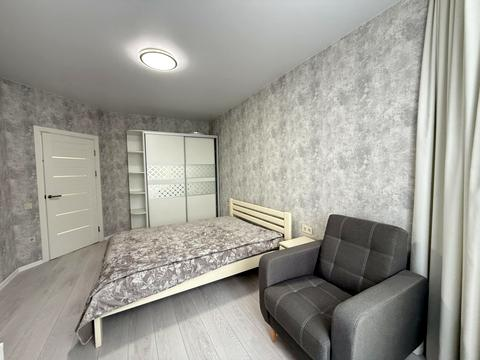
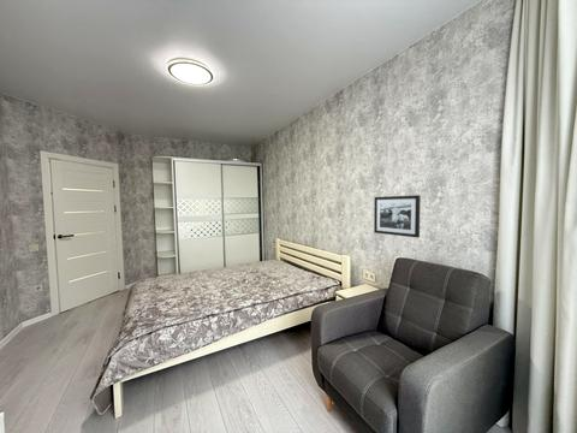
+ picture frame (394, 215)
